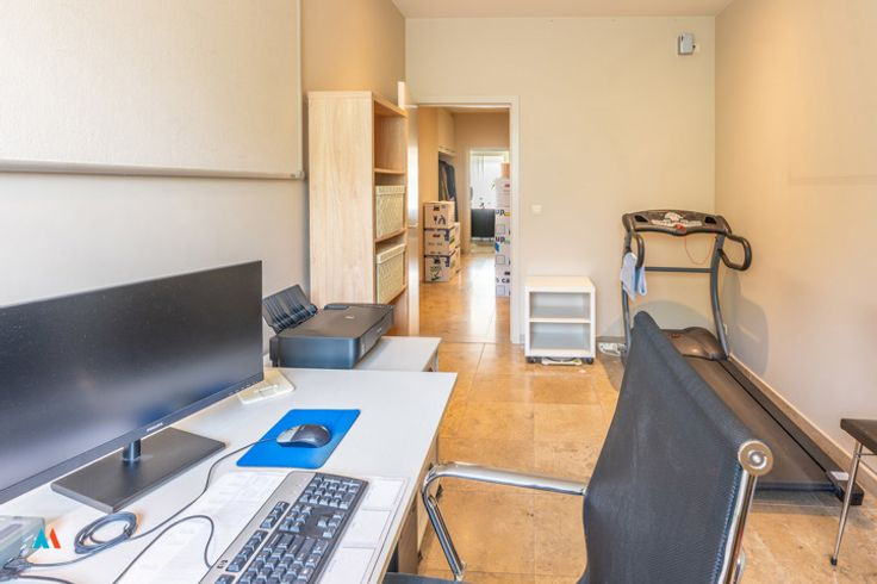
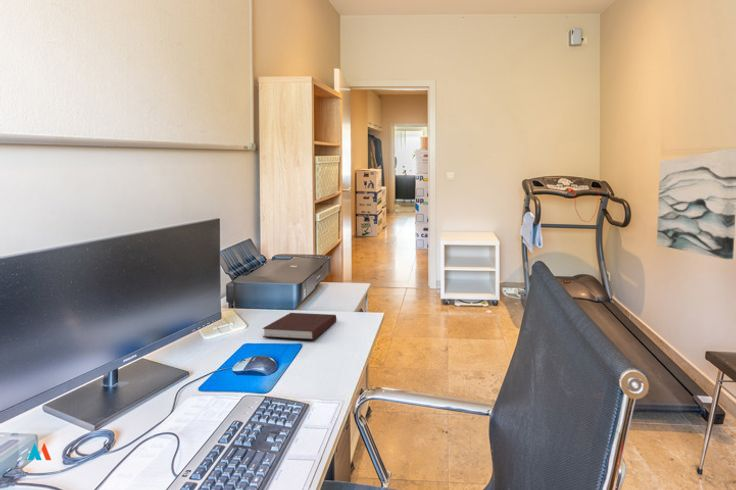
+ notebook (301, 325)
+ wall art (691, 204)
